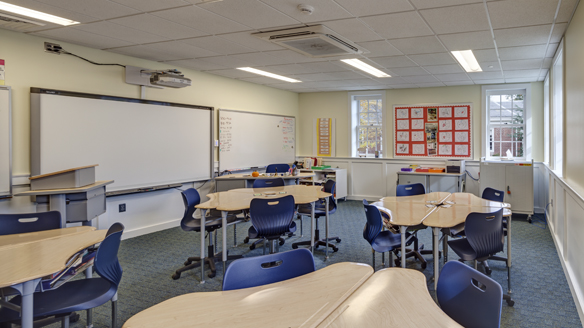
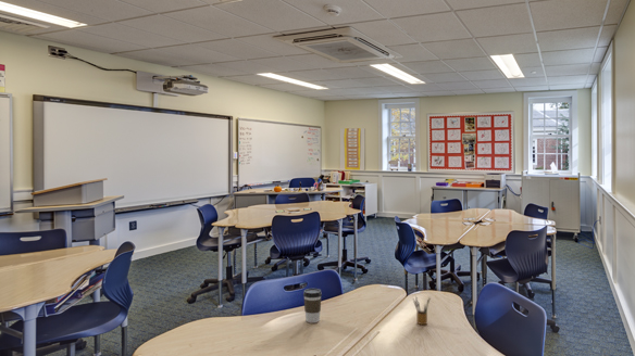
+ pencil box (420, 309)
+ coffee cup (312, 305)
